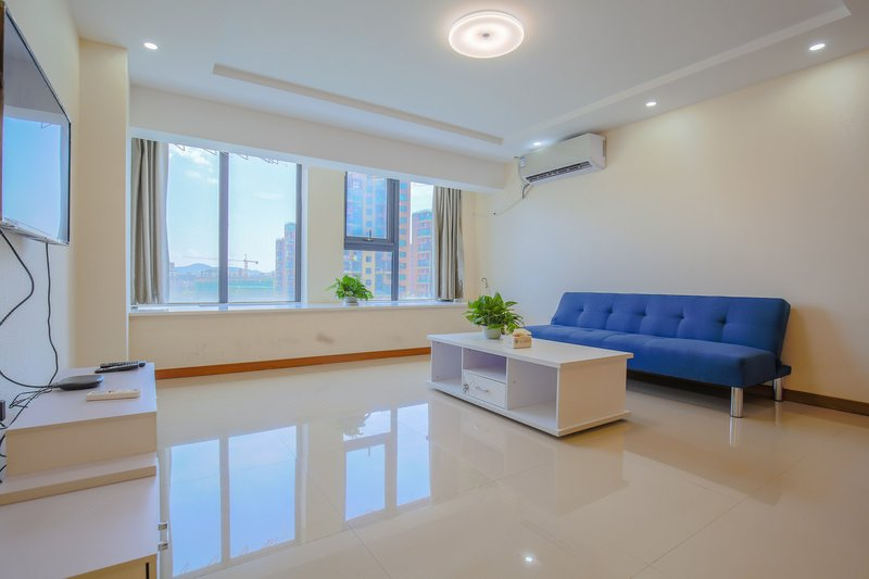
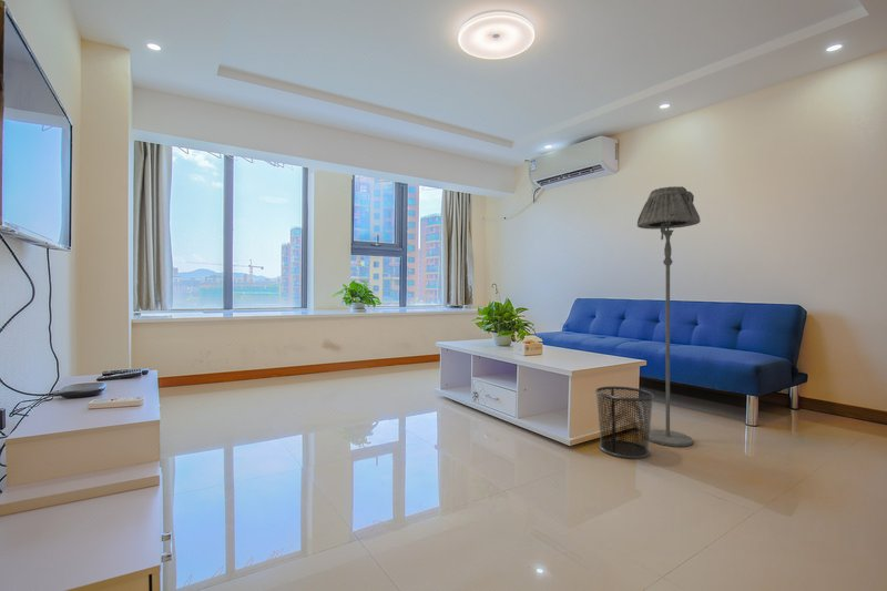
+ floor lamp (667, 314)
+ waste bin (623, 420)
